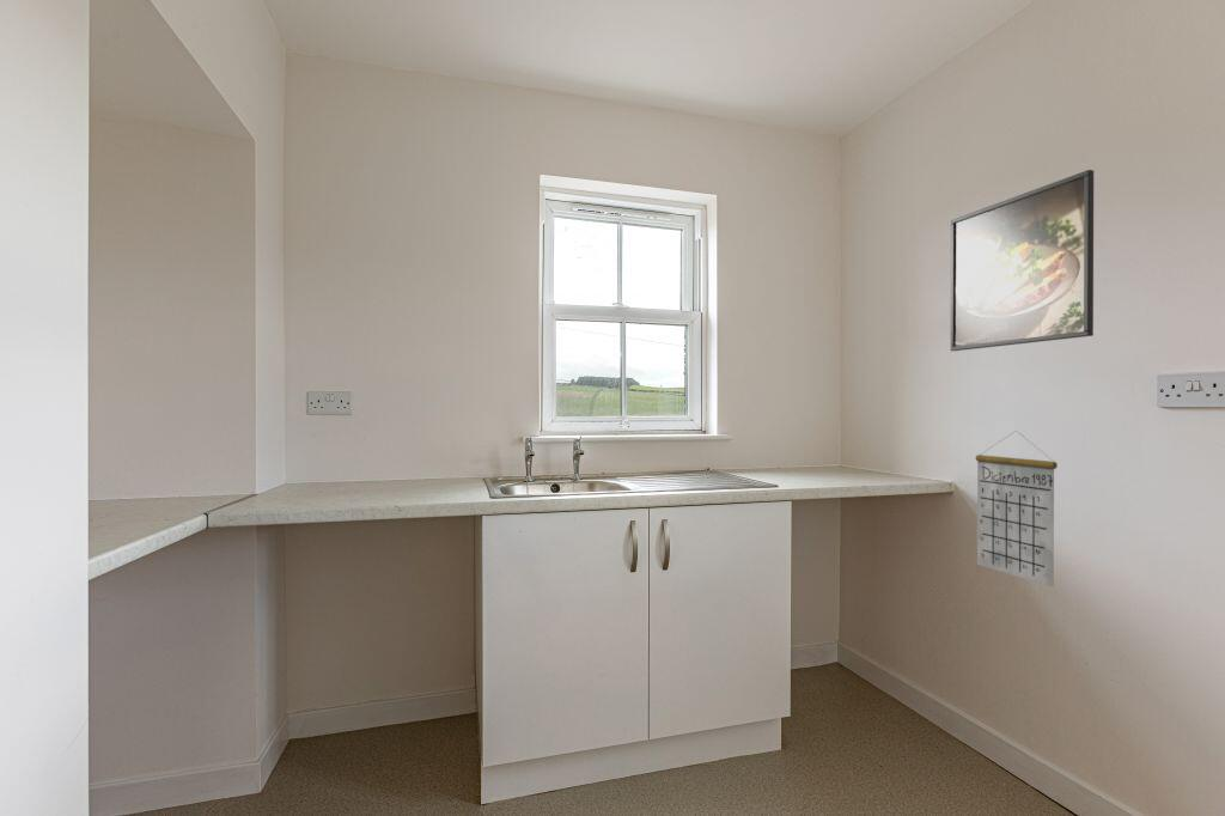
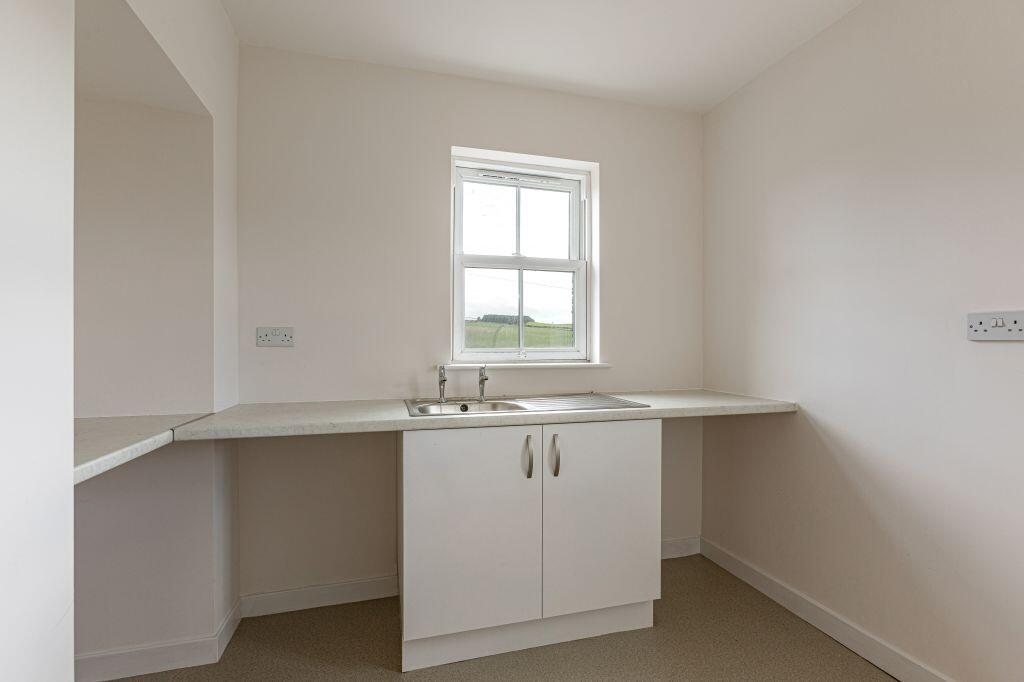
- calendar (1013, 503)
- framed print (1013, 270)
